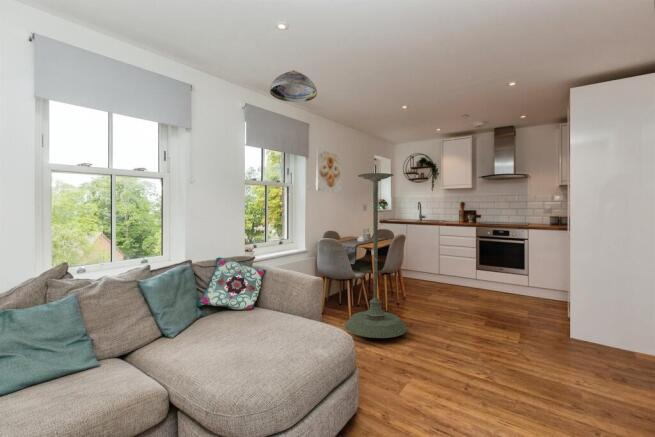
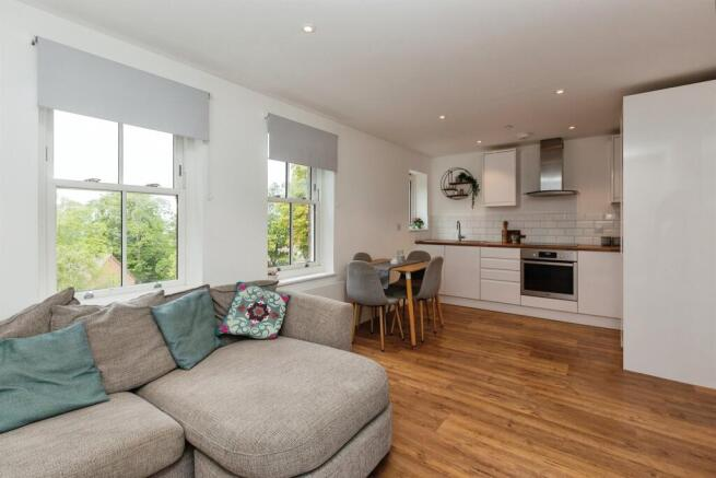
- ceiling light fixture (293, 82)
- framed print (329, 172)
- plant stand (375, 253)
